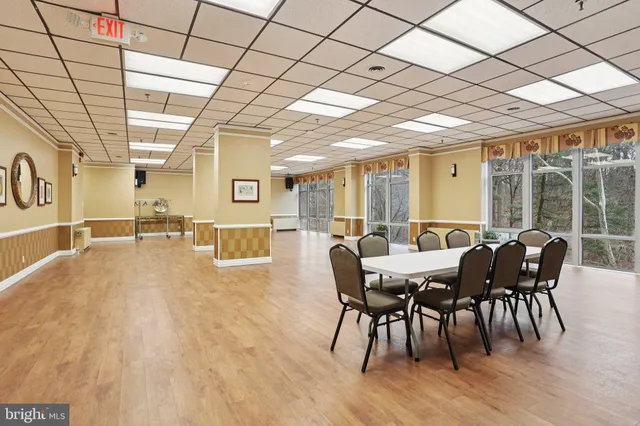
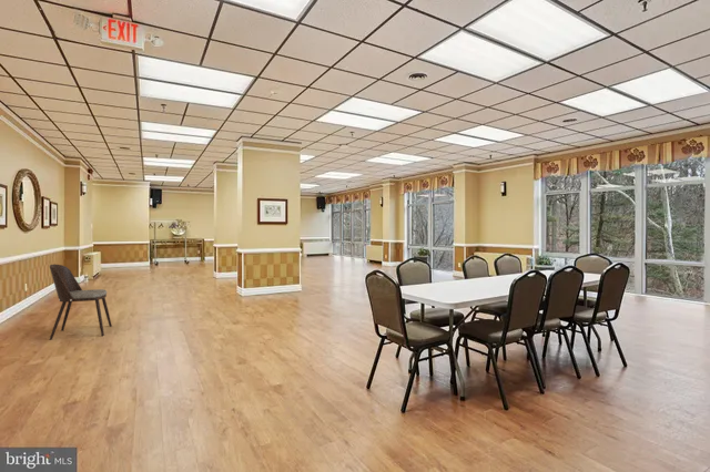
+ dining chair (80, 298)
